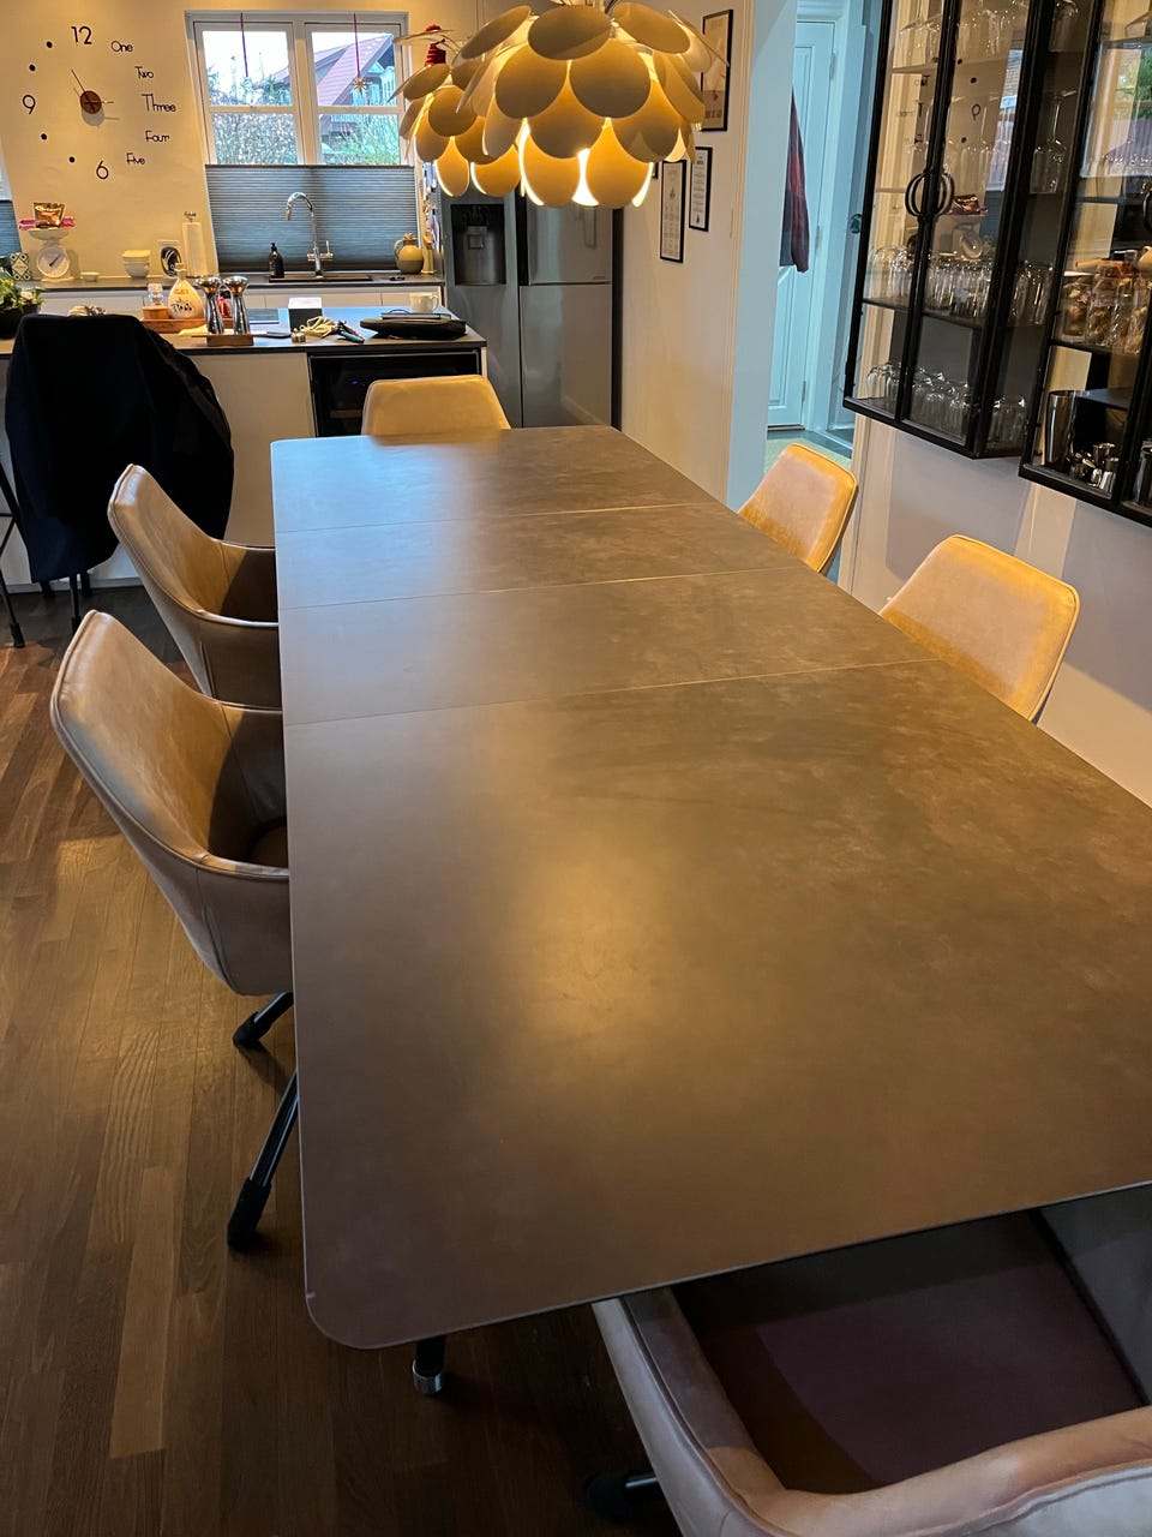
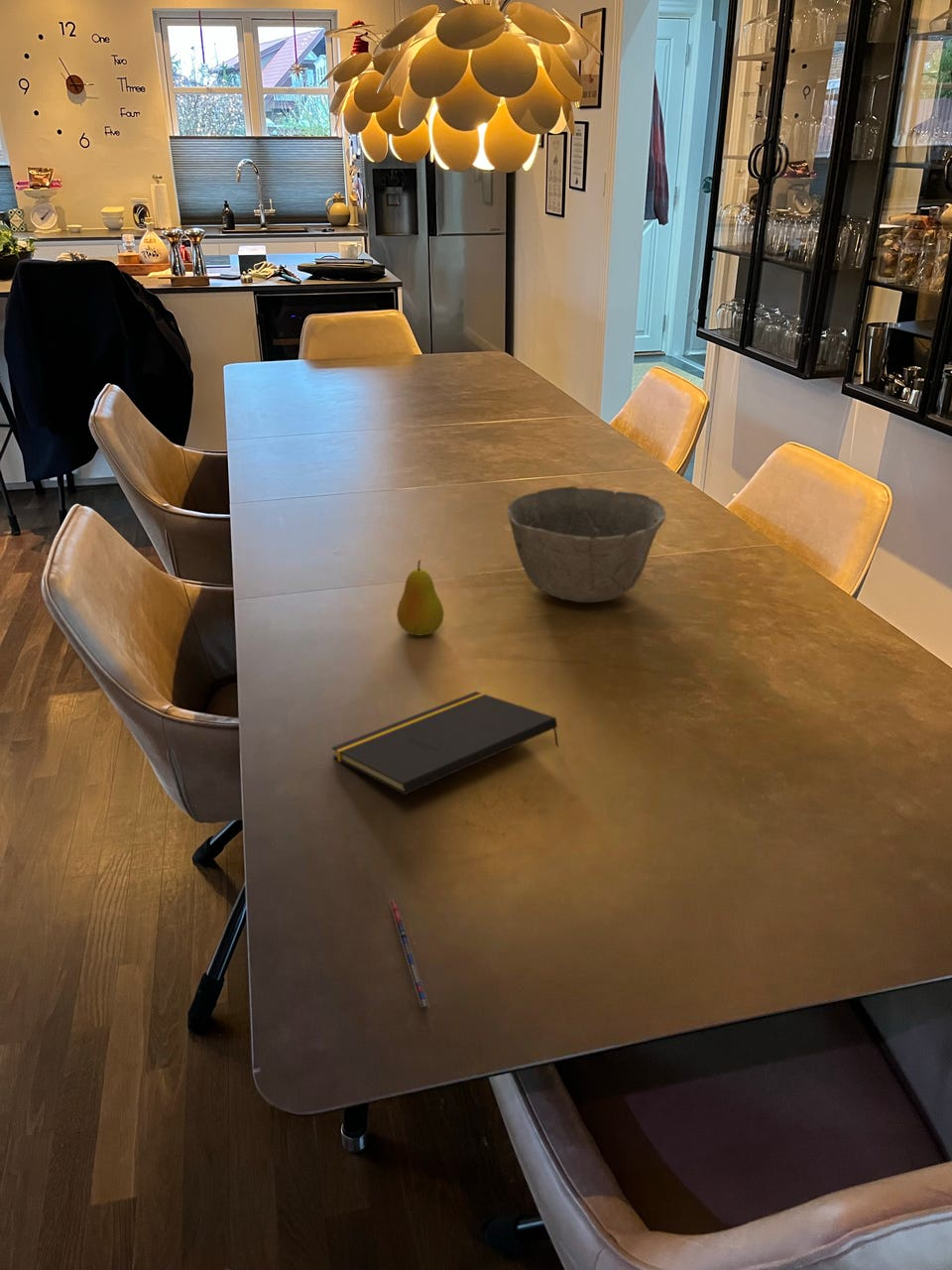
+ notepad (444, 737)
+ bowl (585, 551)
+ pen (408, 951)
+ fruit (419, 595)
